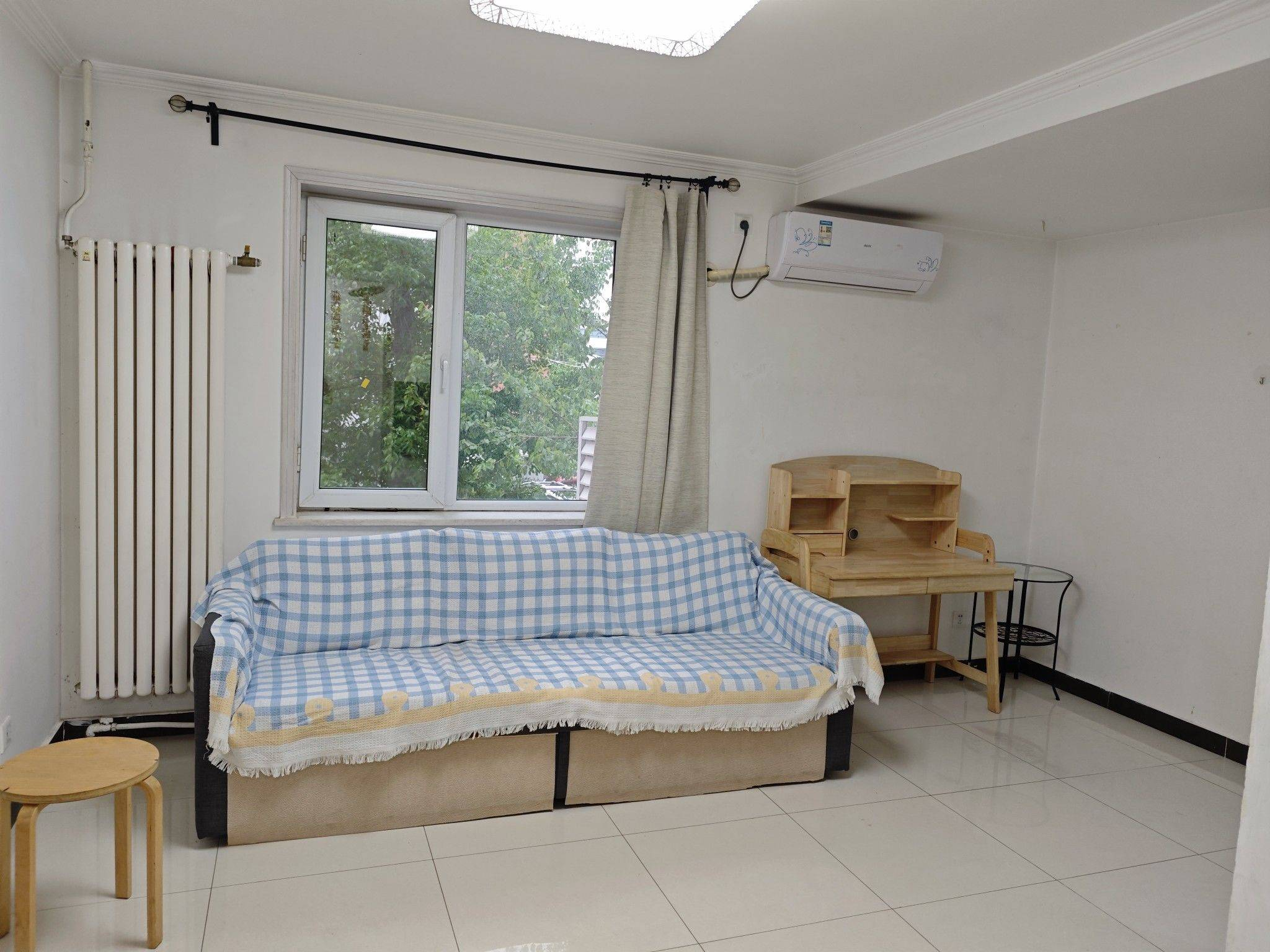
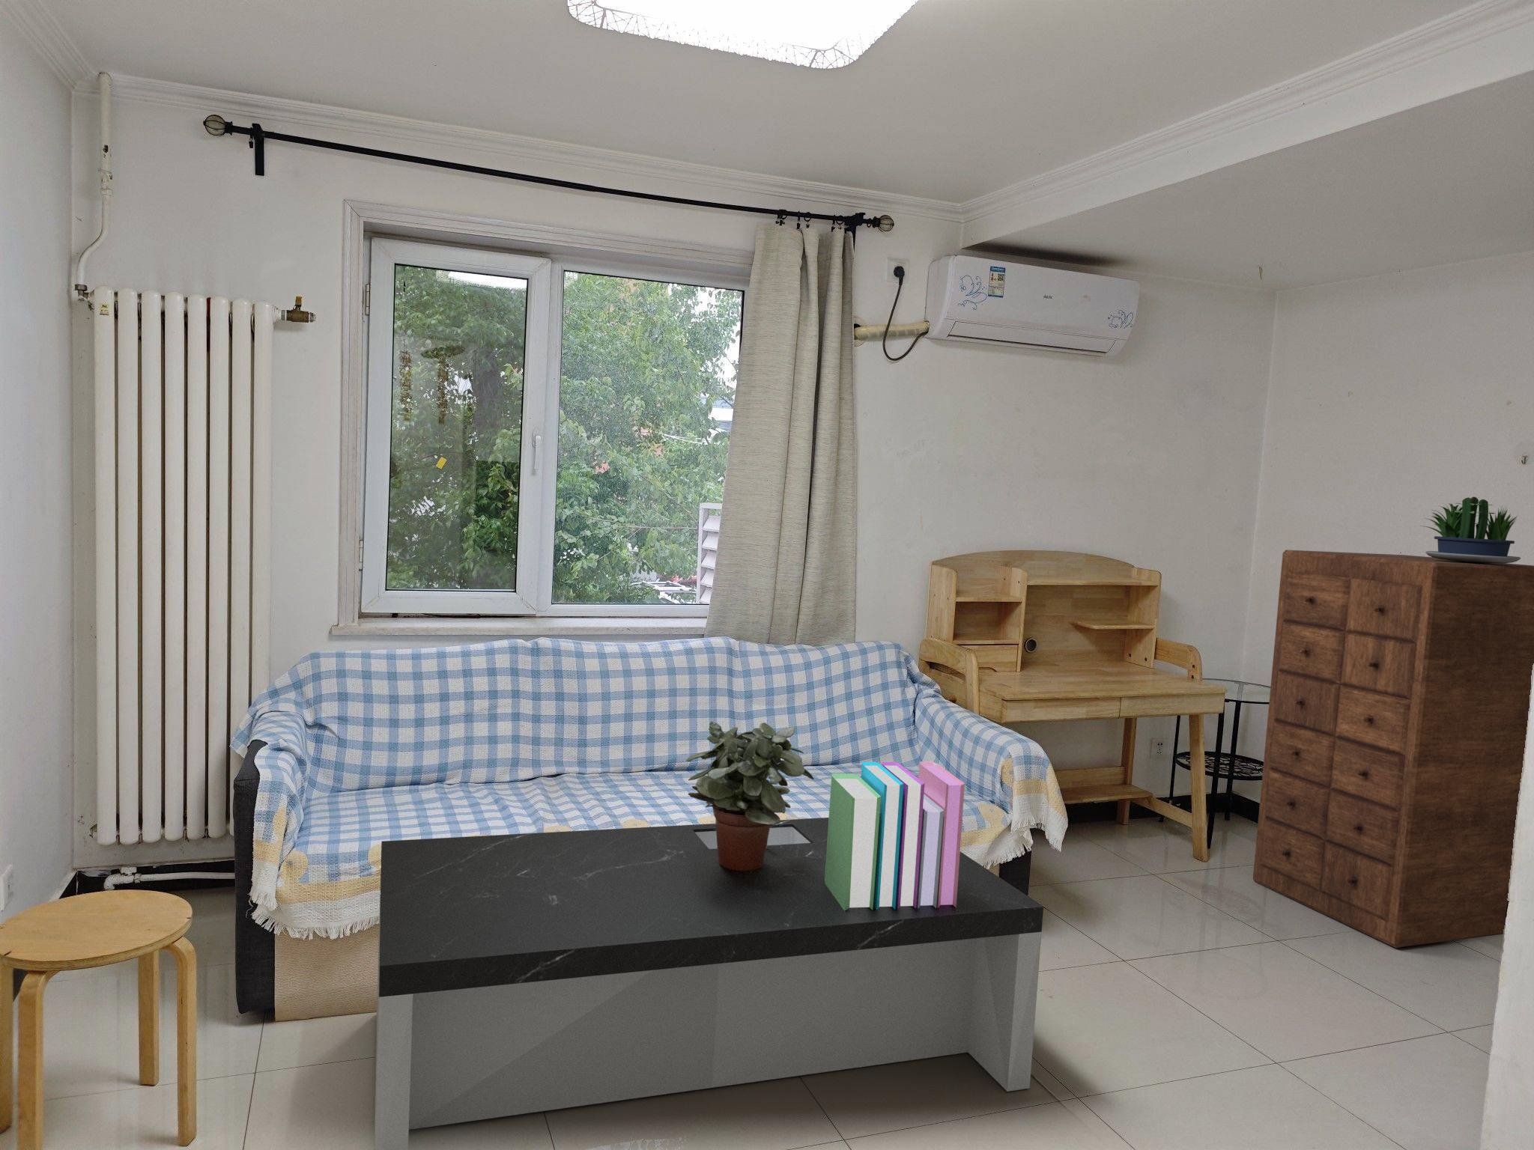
+ potted plant (1466, 529)
+ dresser (1396, 734)
+ potted plant (744, 790)
+ books (891, 832)
+ coffee table (696, 945)
